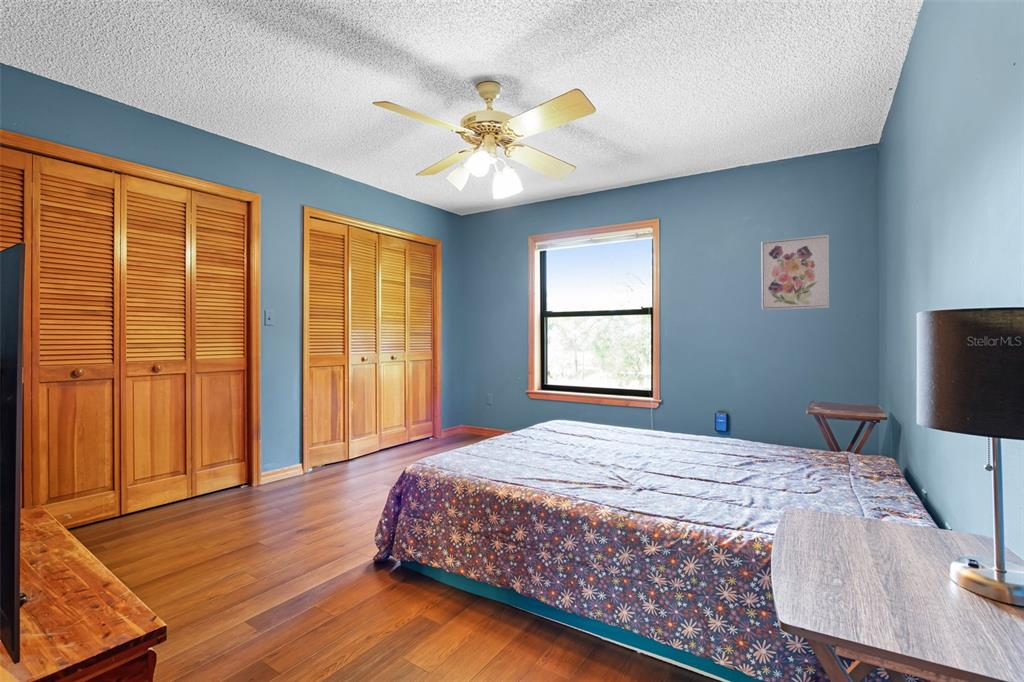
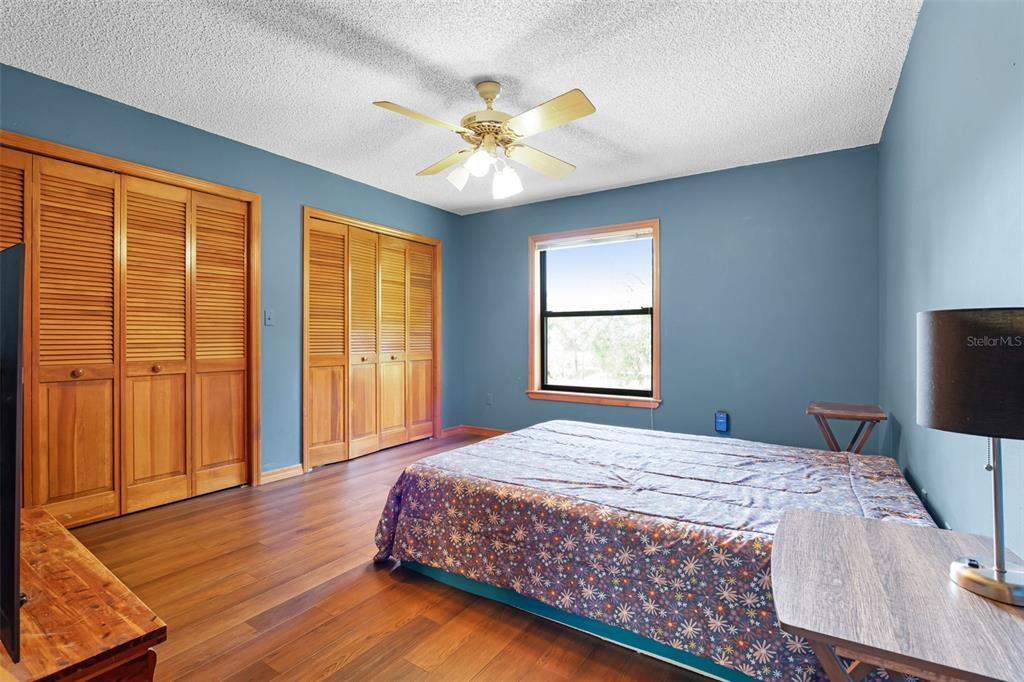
- wall art (794, 273)
